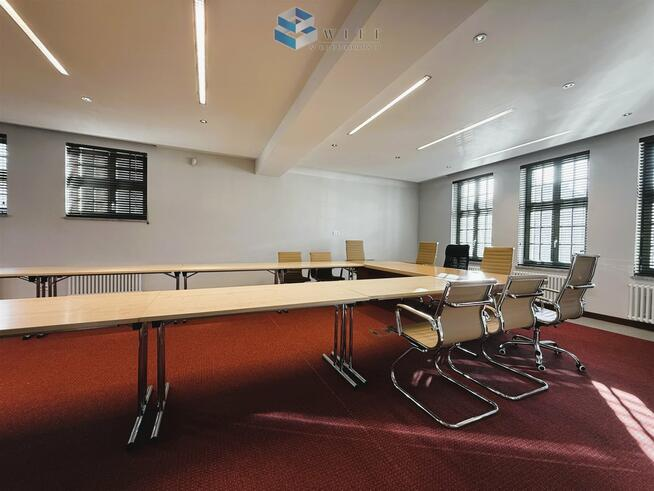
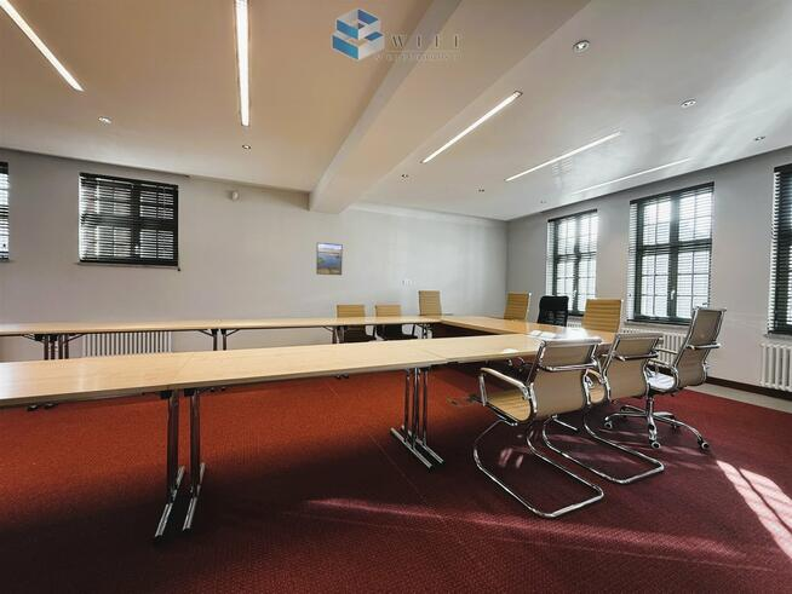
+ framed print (329, 259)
